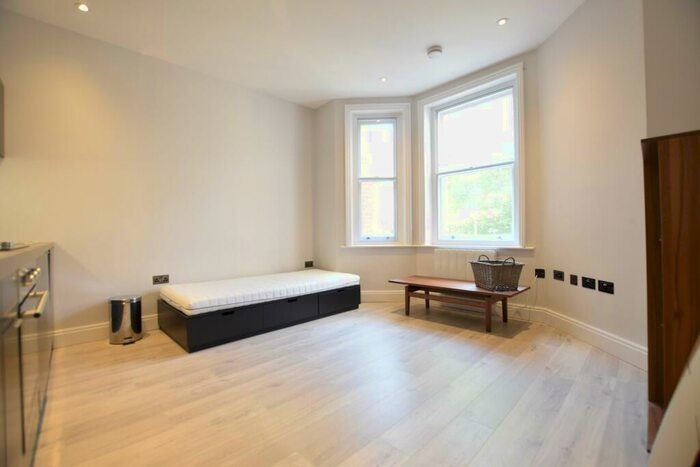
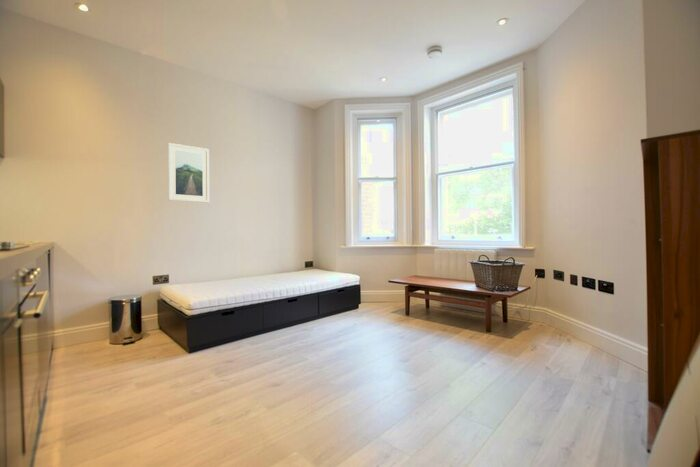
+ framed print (189, 173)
